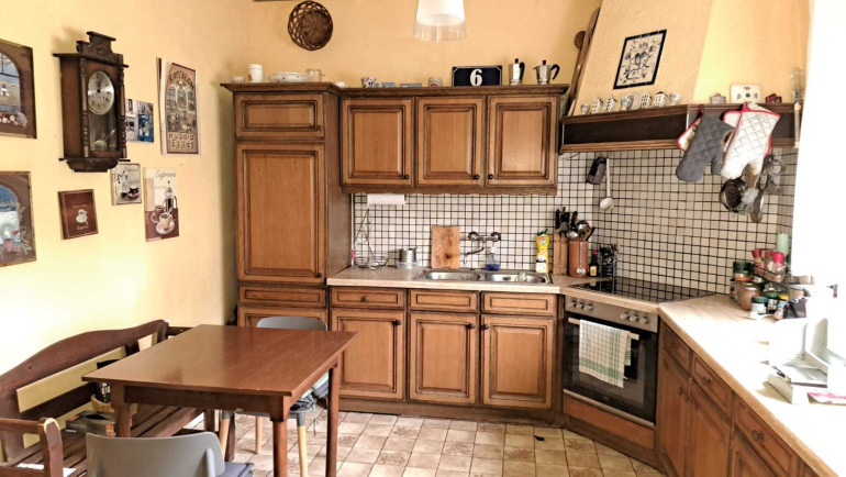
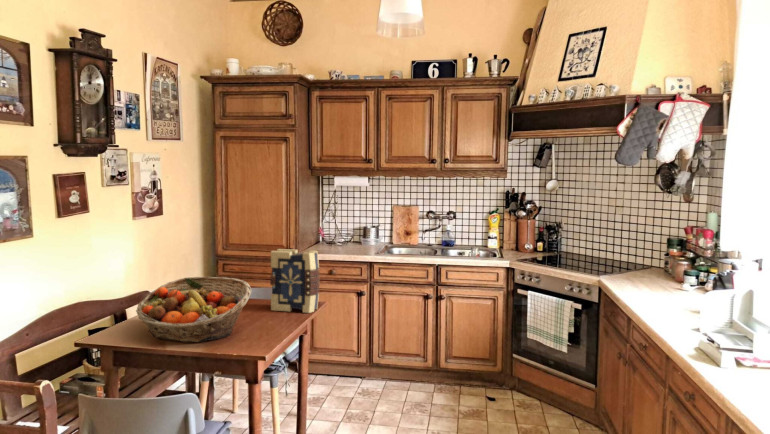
+ fruit basket (195, 307)
+ book (296, 280)
